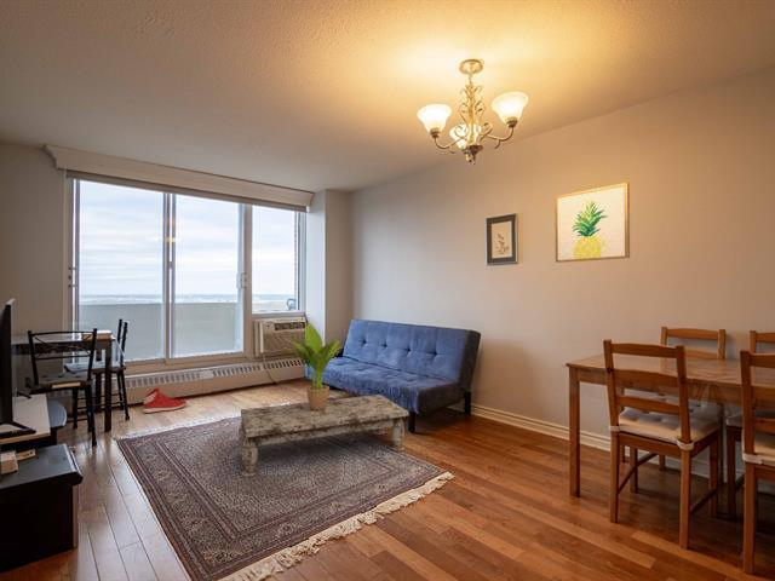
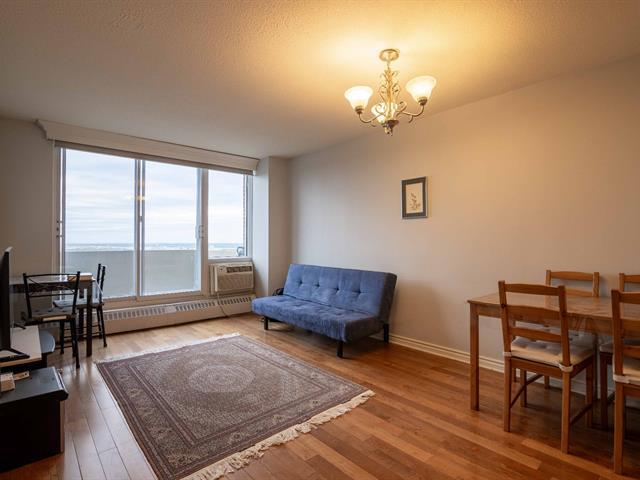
- sneaker (165, 398)
- coffee table (322, 430)
- potted plant (311, 367)
- wall art (590, 225)
